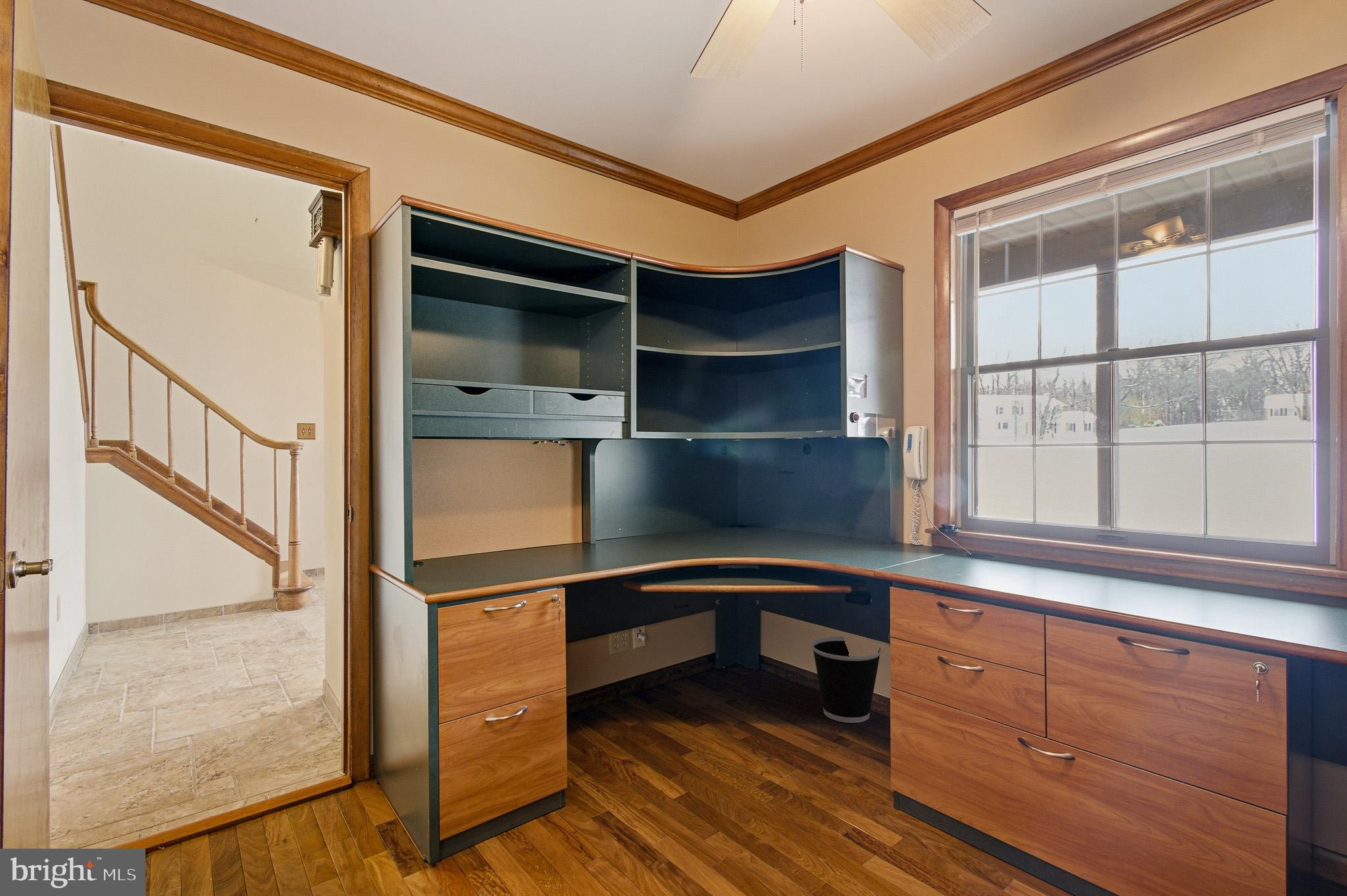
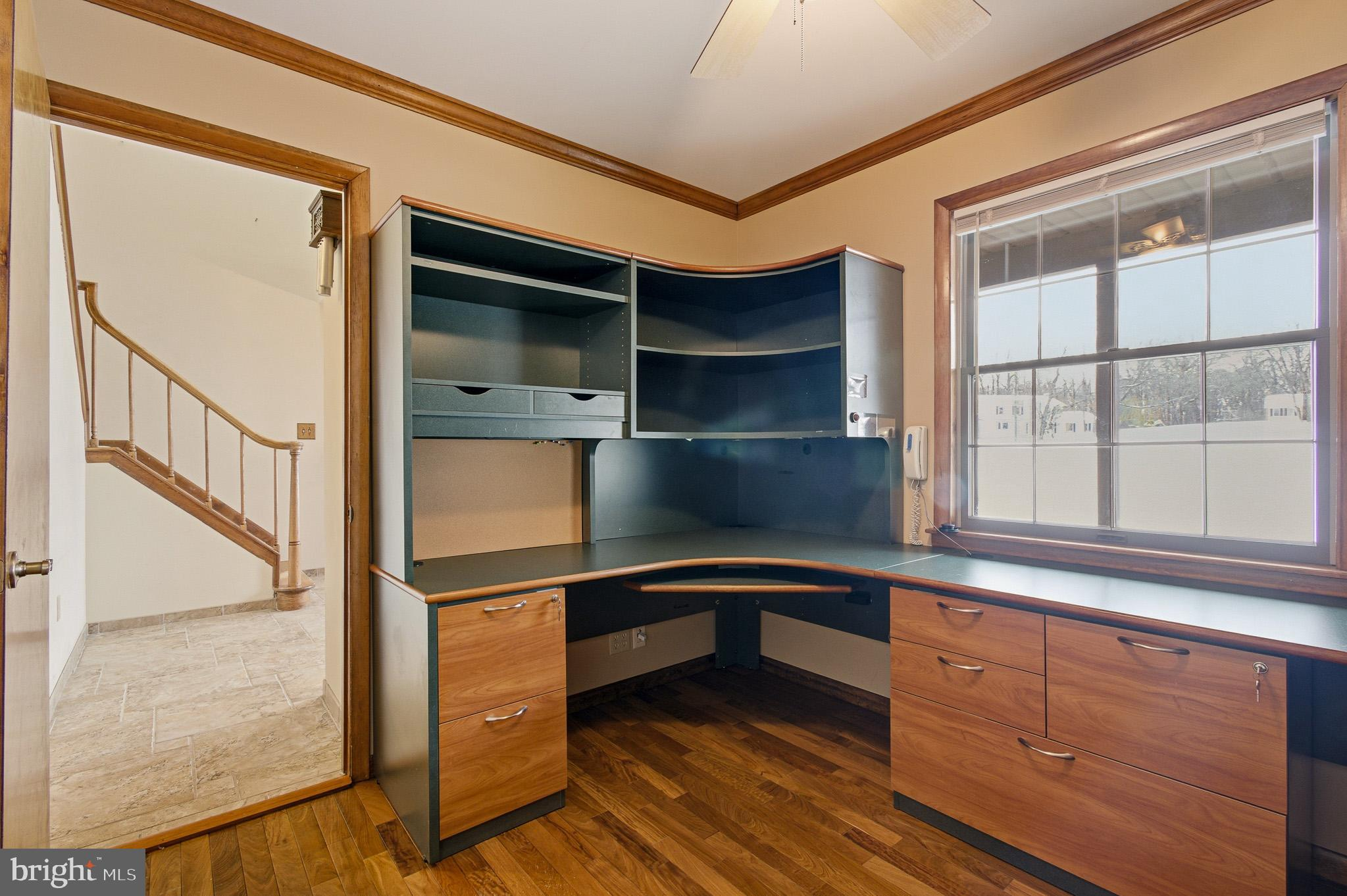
- wastebasket (846, 680)
